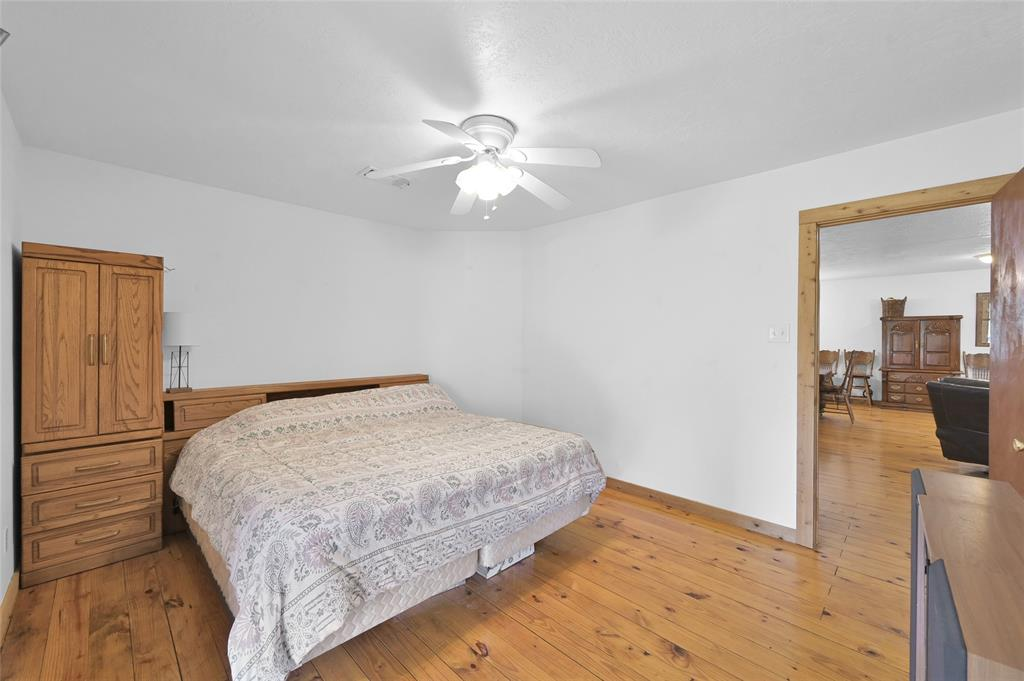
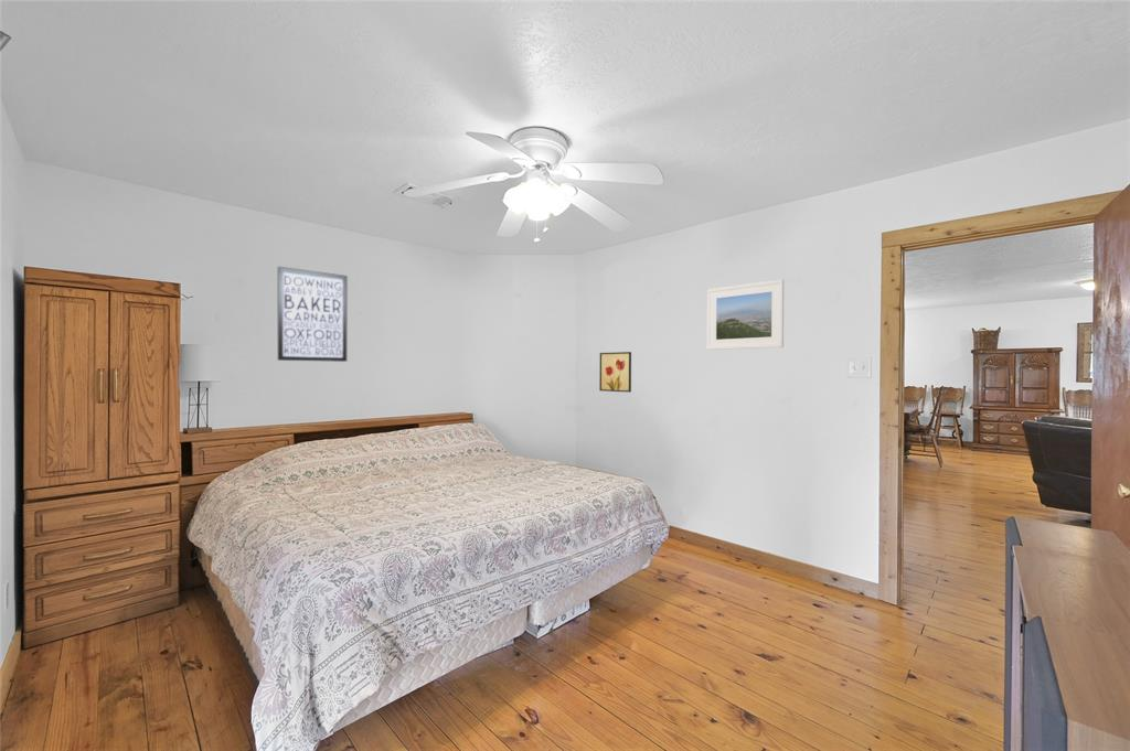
+ wall art (615, 372)
+ wall art (313, 315)
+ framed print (743, 317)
